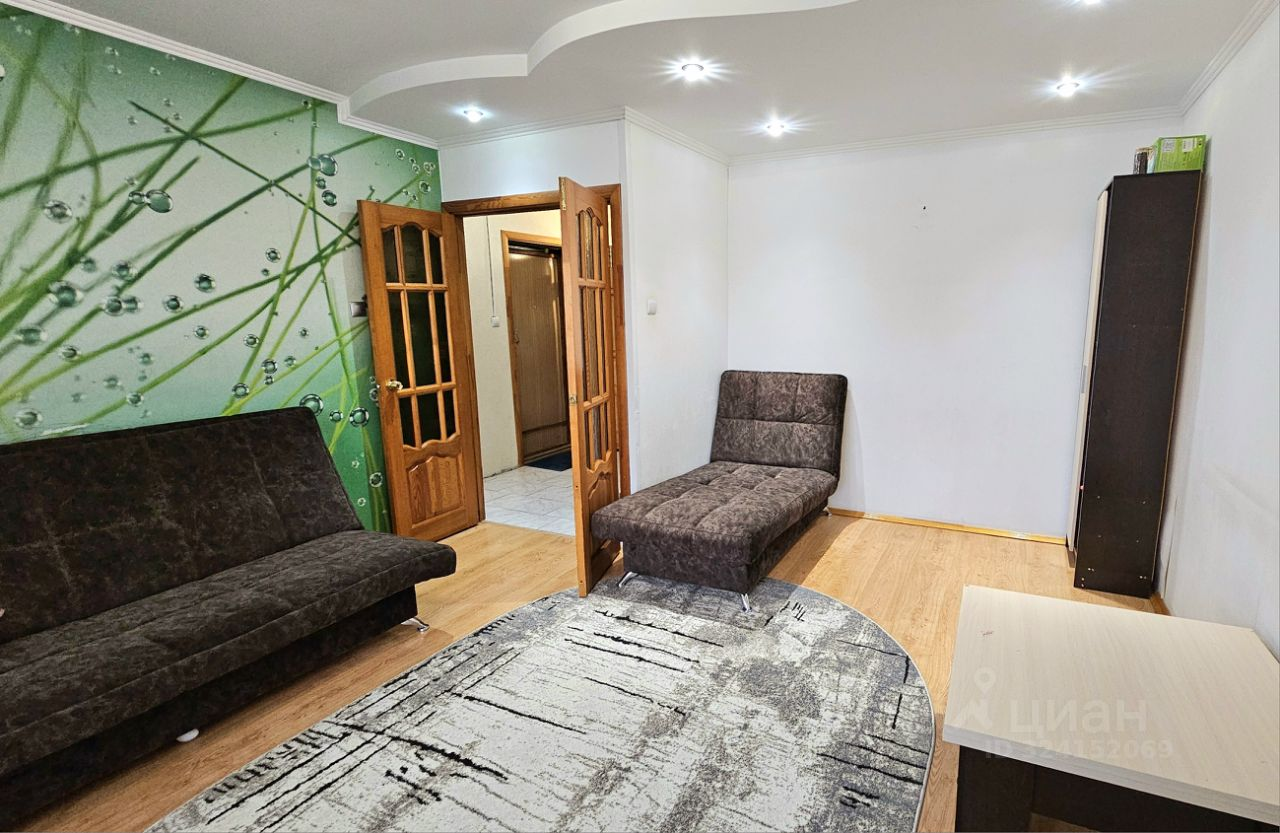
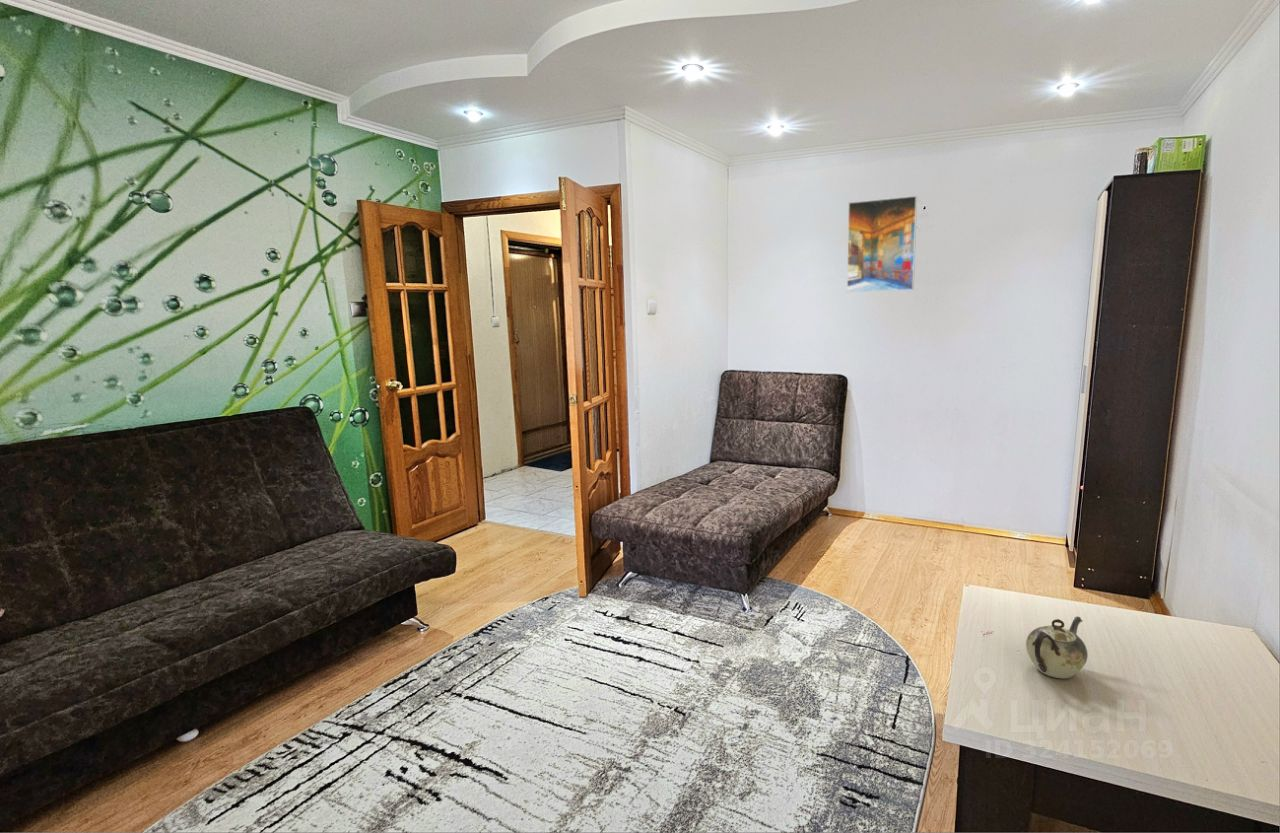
+ teapot (1058, 643)
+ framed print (880, 245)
